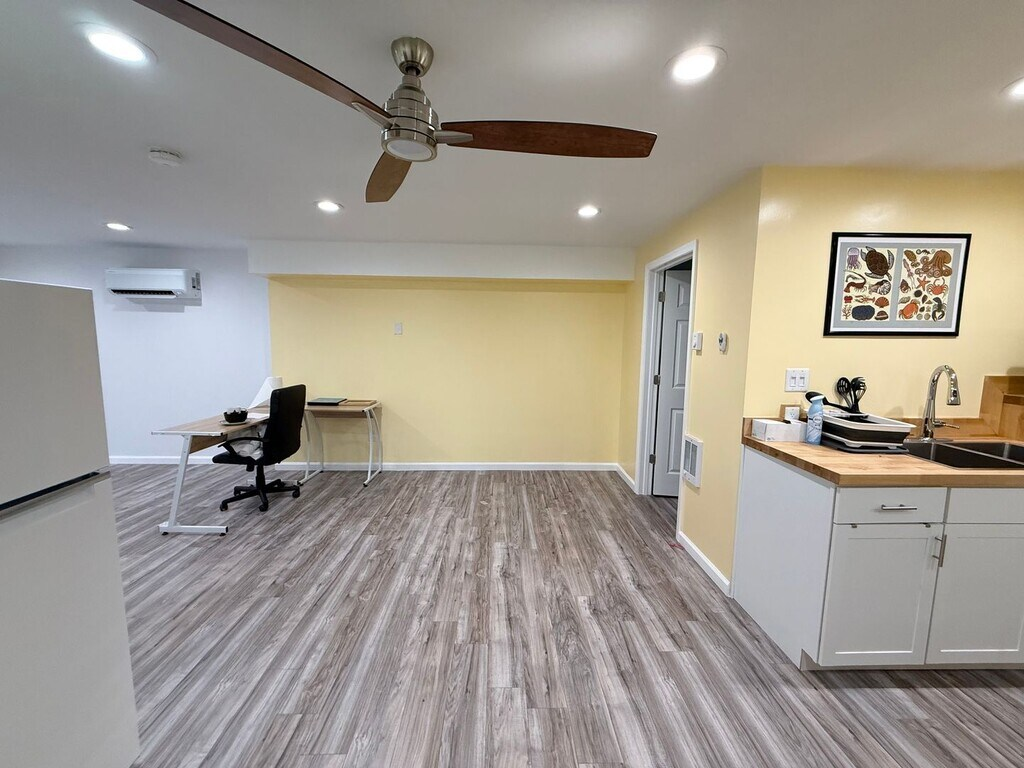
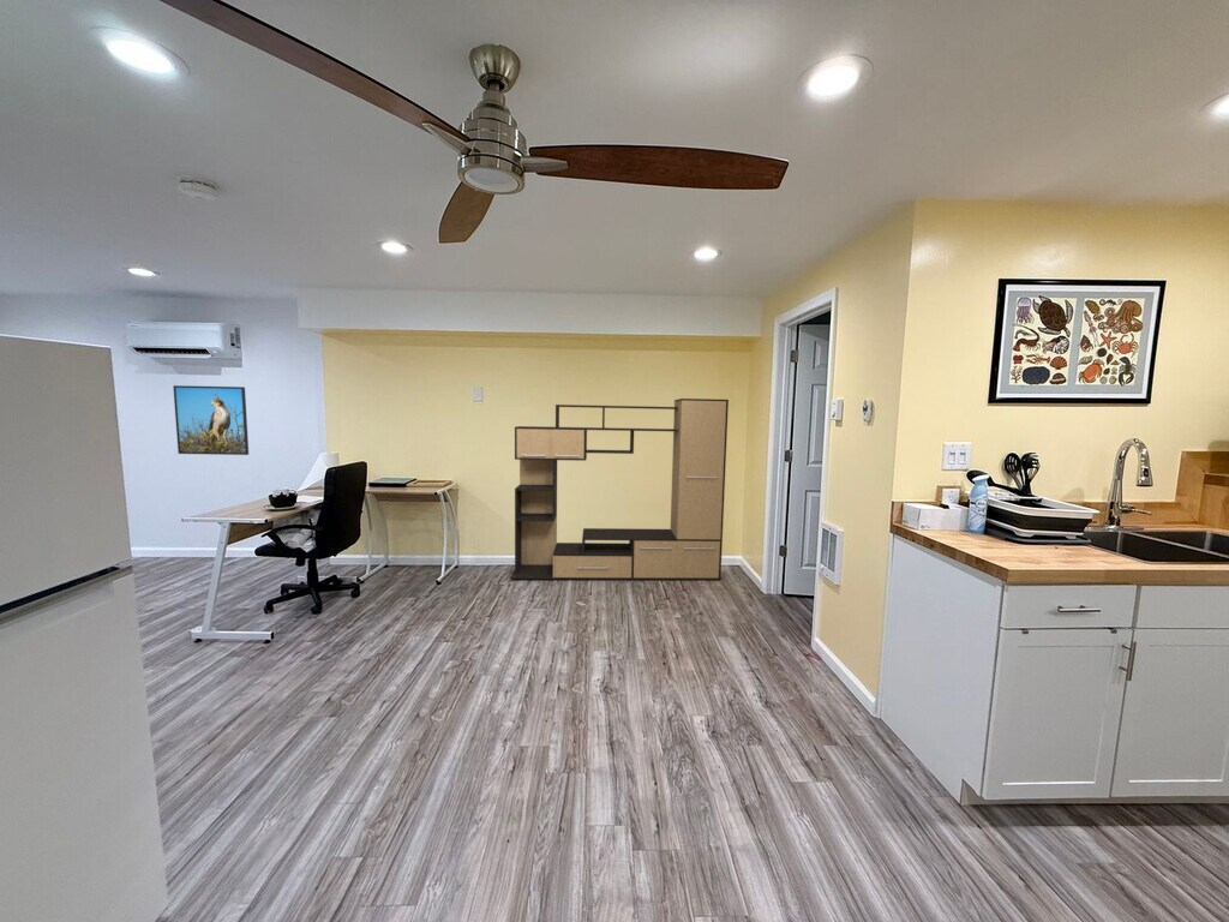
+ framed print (211, 420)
+ media console (617, 453)
